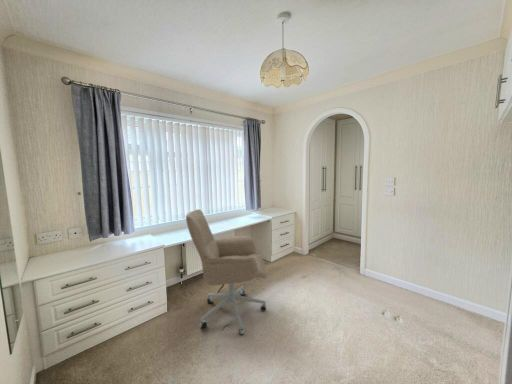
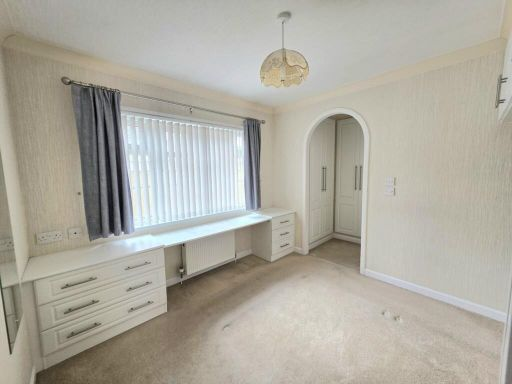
- office chair (228, 262)
